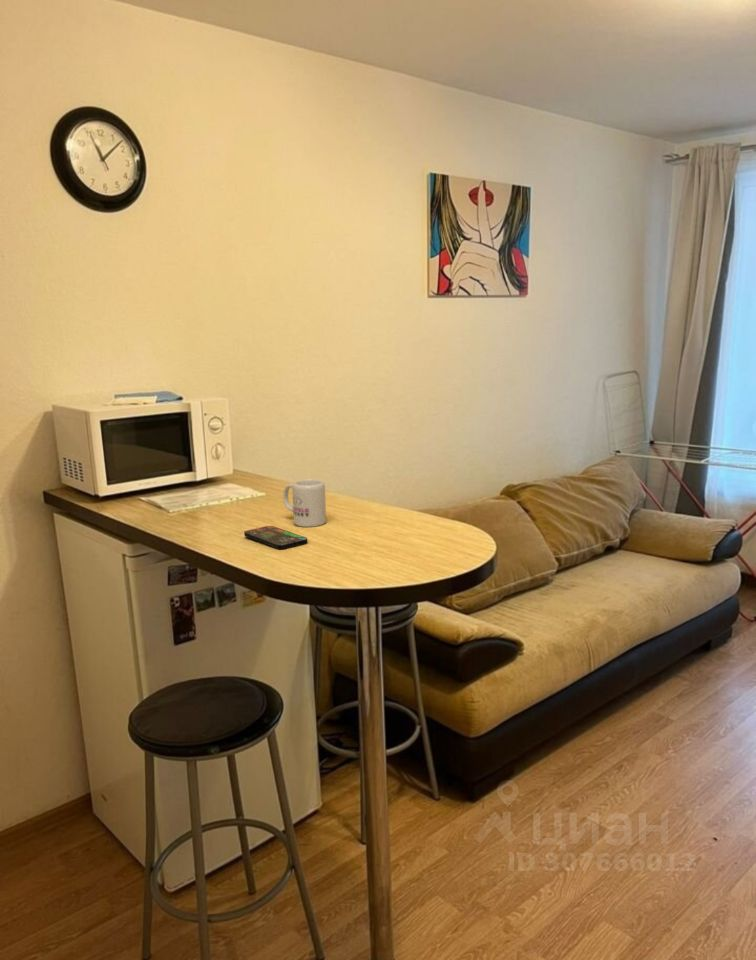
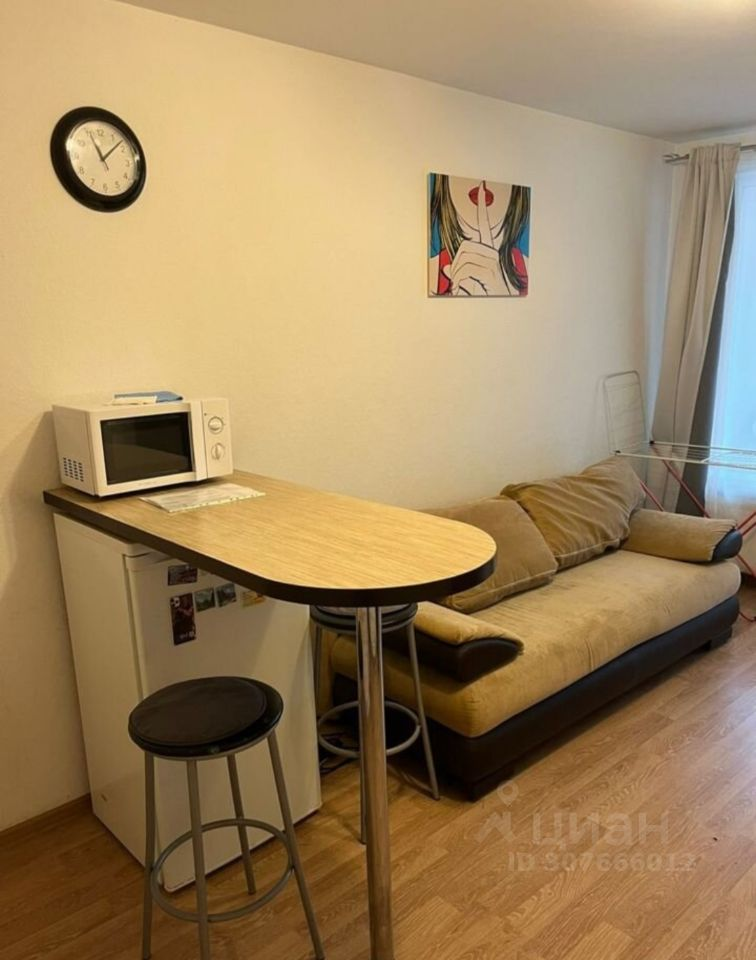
- smartphone (275, 536)
- mug (302, 501)
